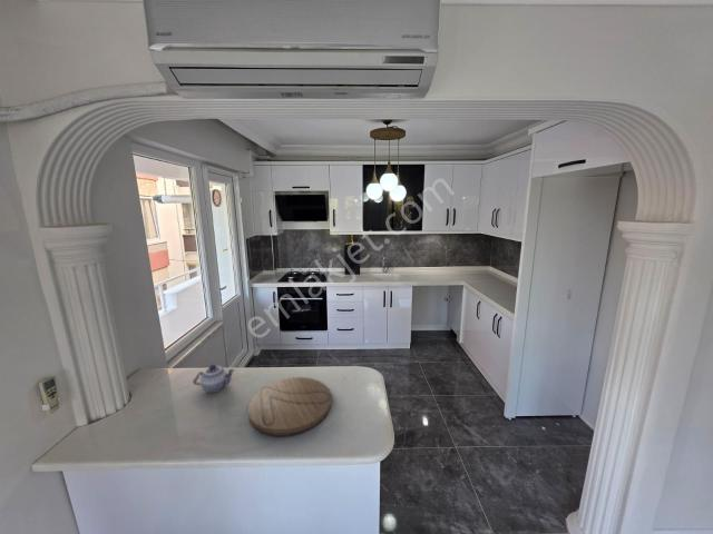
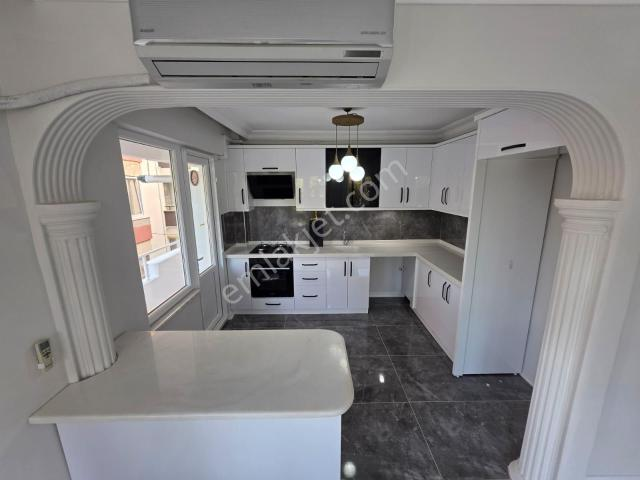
- teapot (214, 376)
- cutting board (291, 402)
